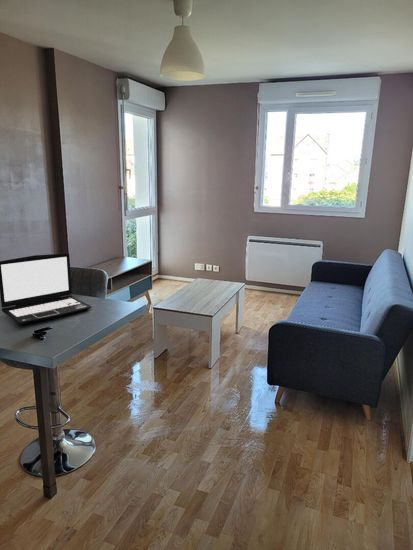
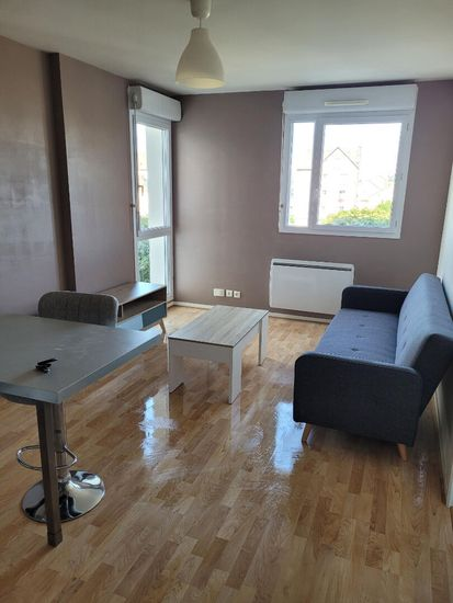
- laptop (46, 285)
